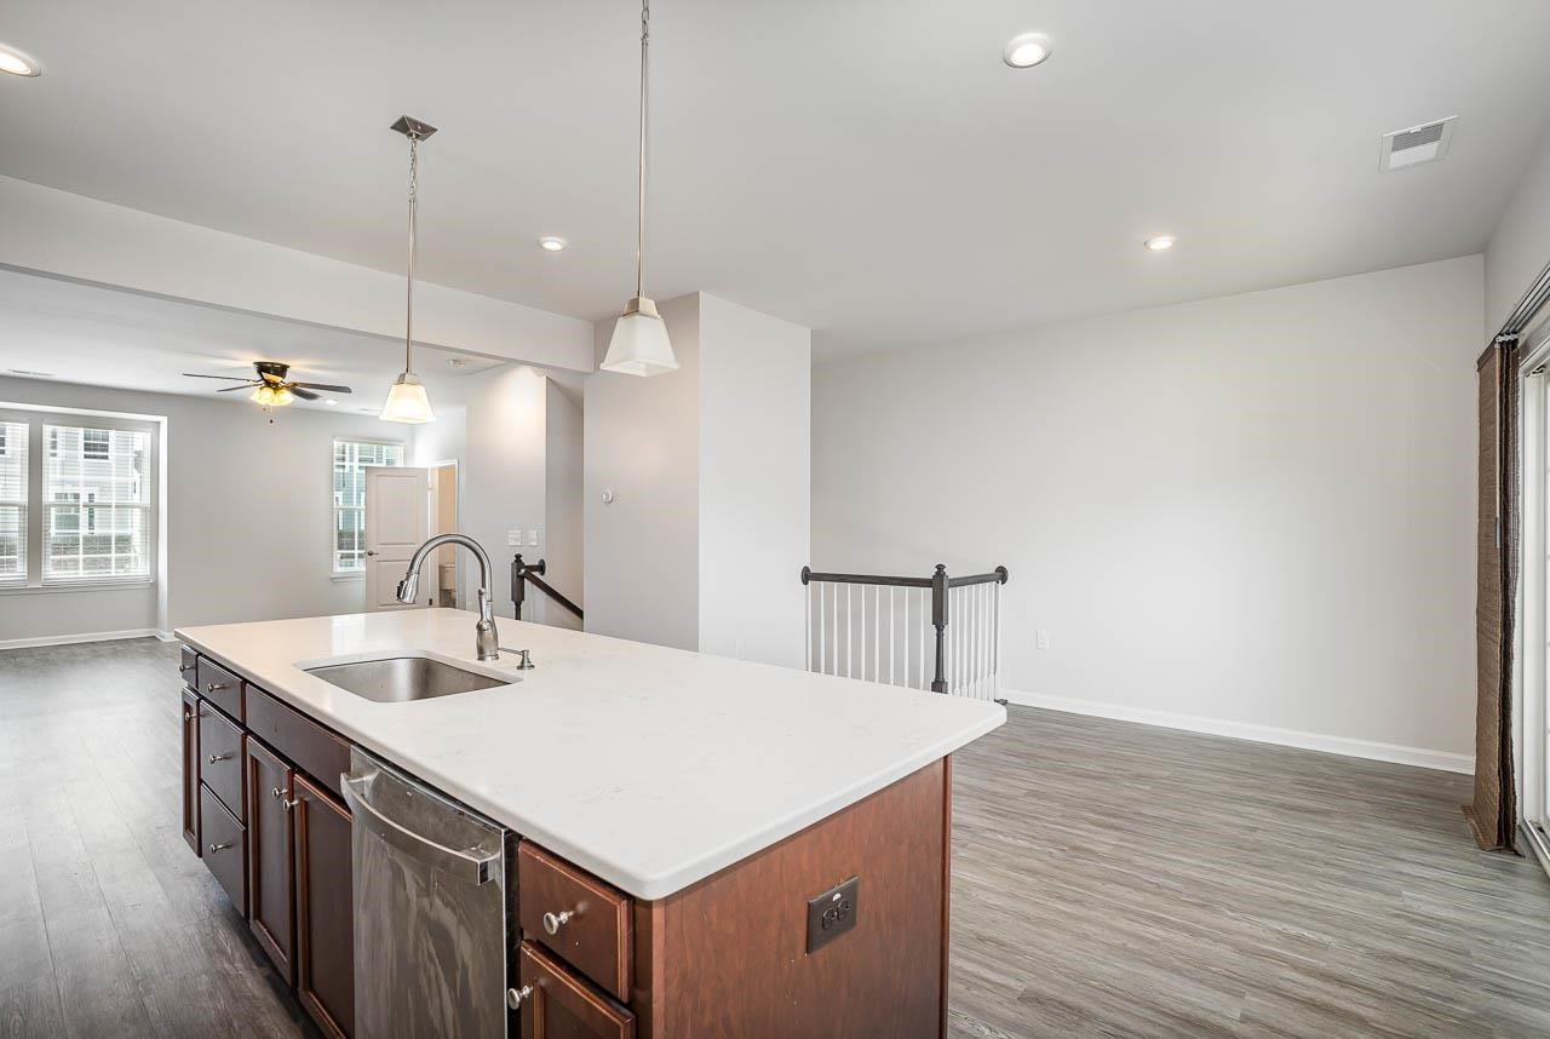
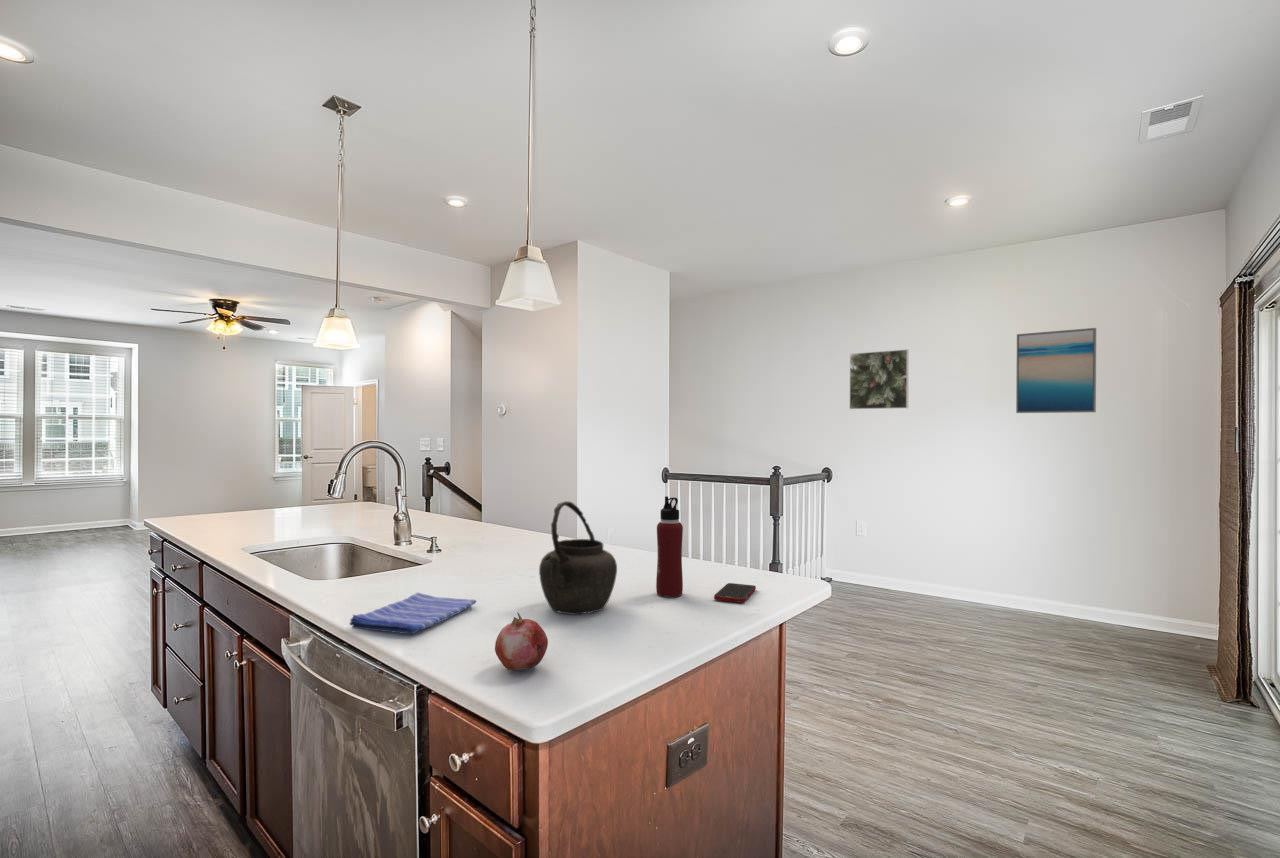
+ cell phone (735, 592)
+ fruit (521, 639)
+ dish towel (415, 610)
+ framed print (878, 380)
+ kettle (570, 556)
+ water bottle (669, 545)
+ wall art (1055, 372)
